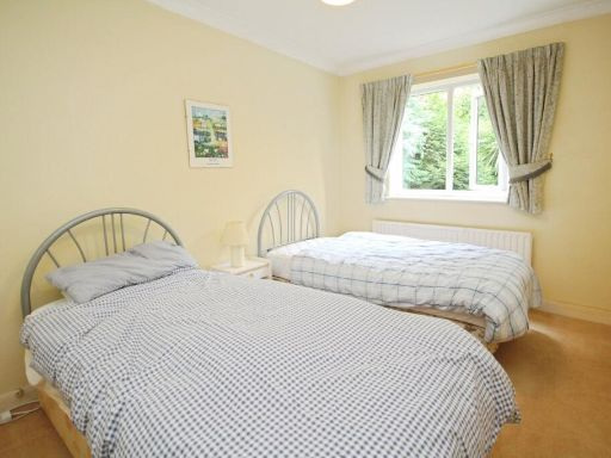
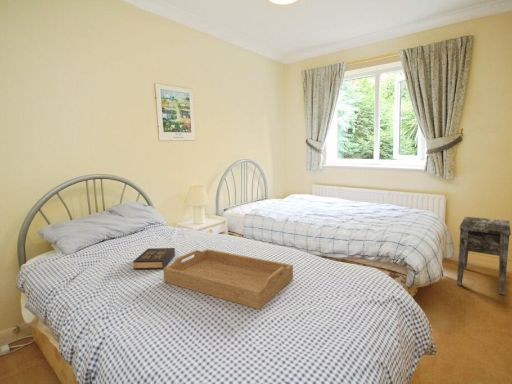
+ hardback book (155, 258)
+ side table (483, 252)
+ serving tray (228, 271)
